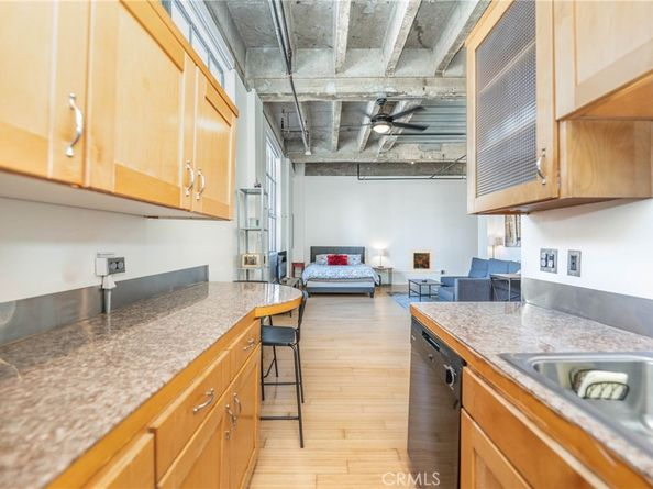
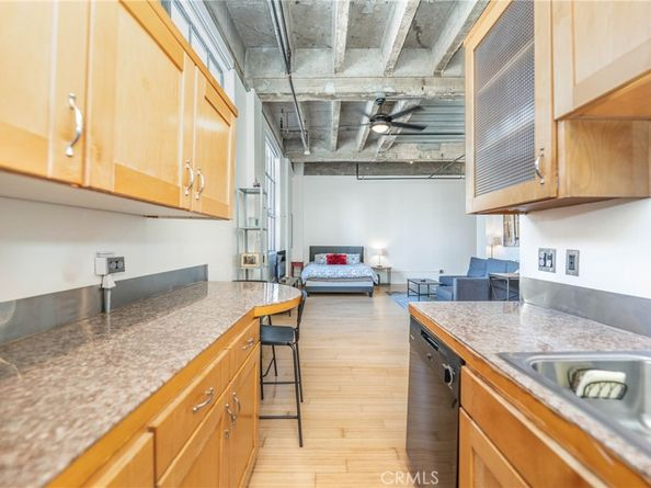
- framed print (421, 260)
